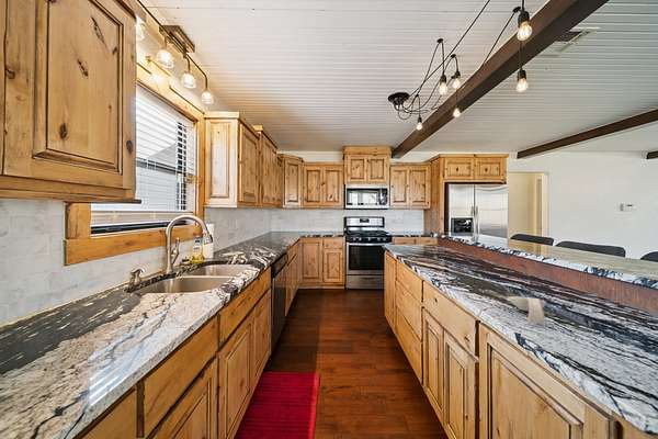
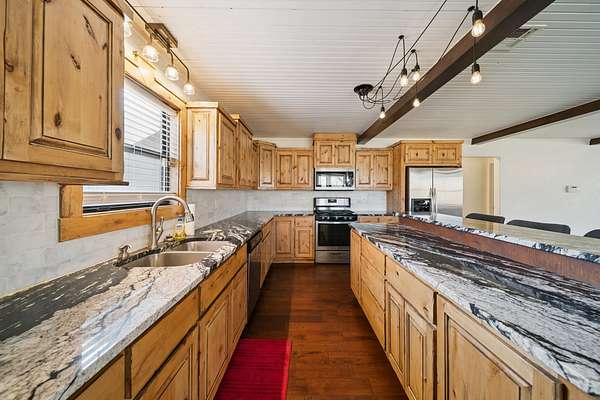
- spoon rest (530, 304)
